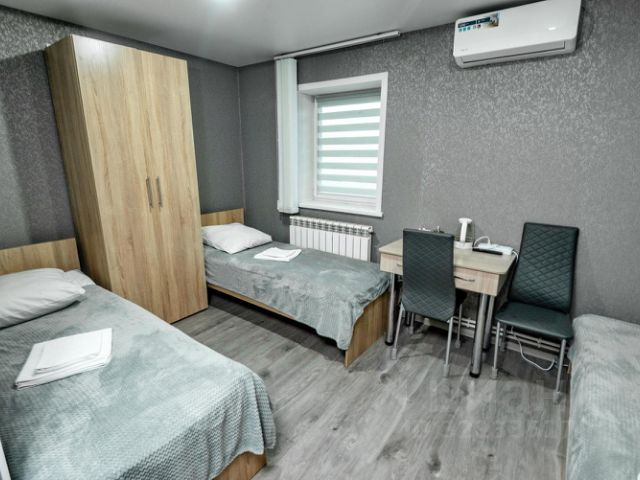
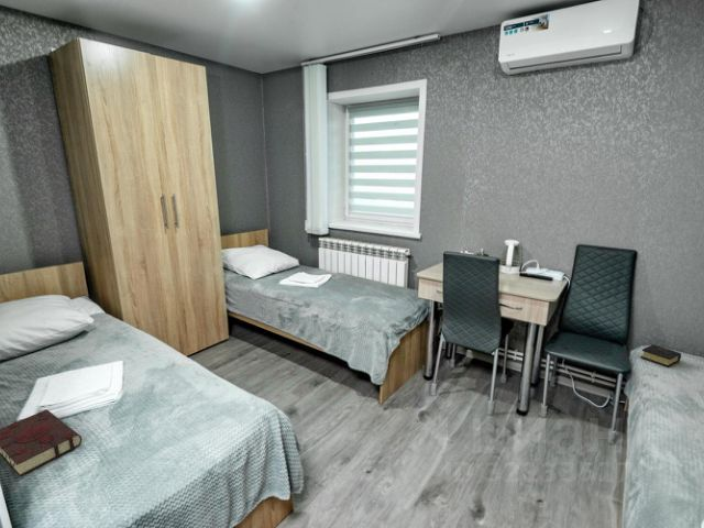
+ book (661, 354)
+ book (32, 436)
